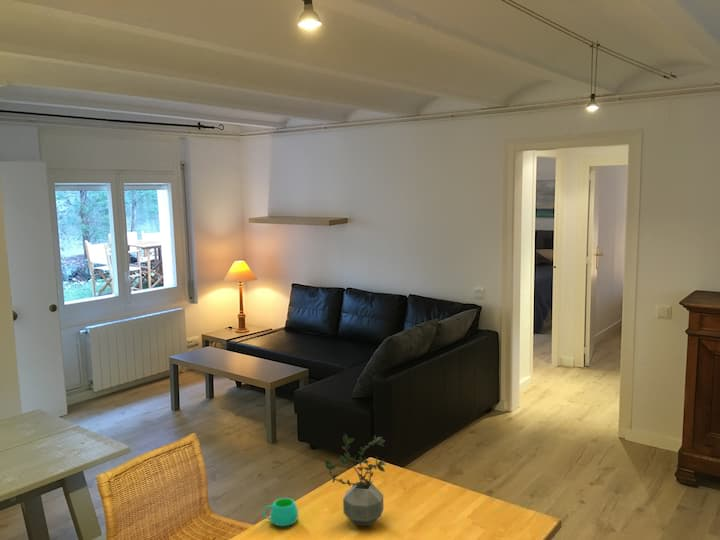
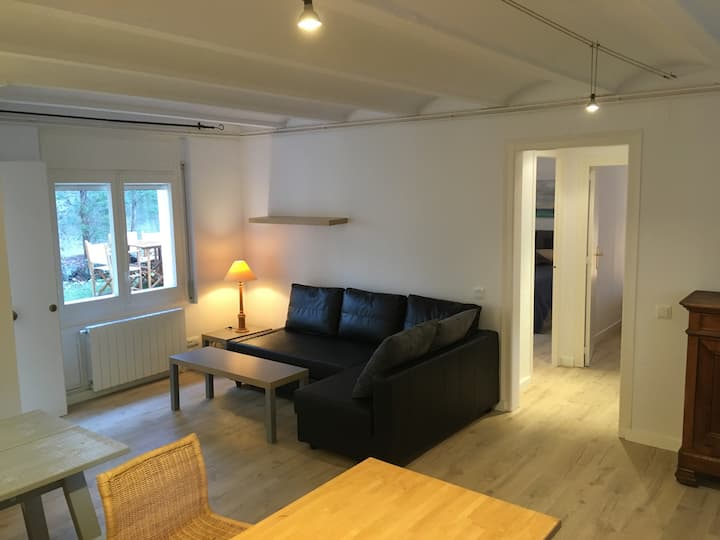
- potted plant (358, 475)
- mug (280, 511)
